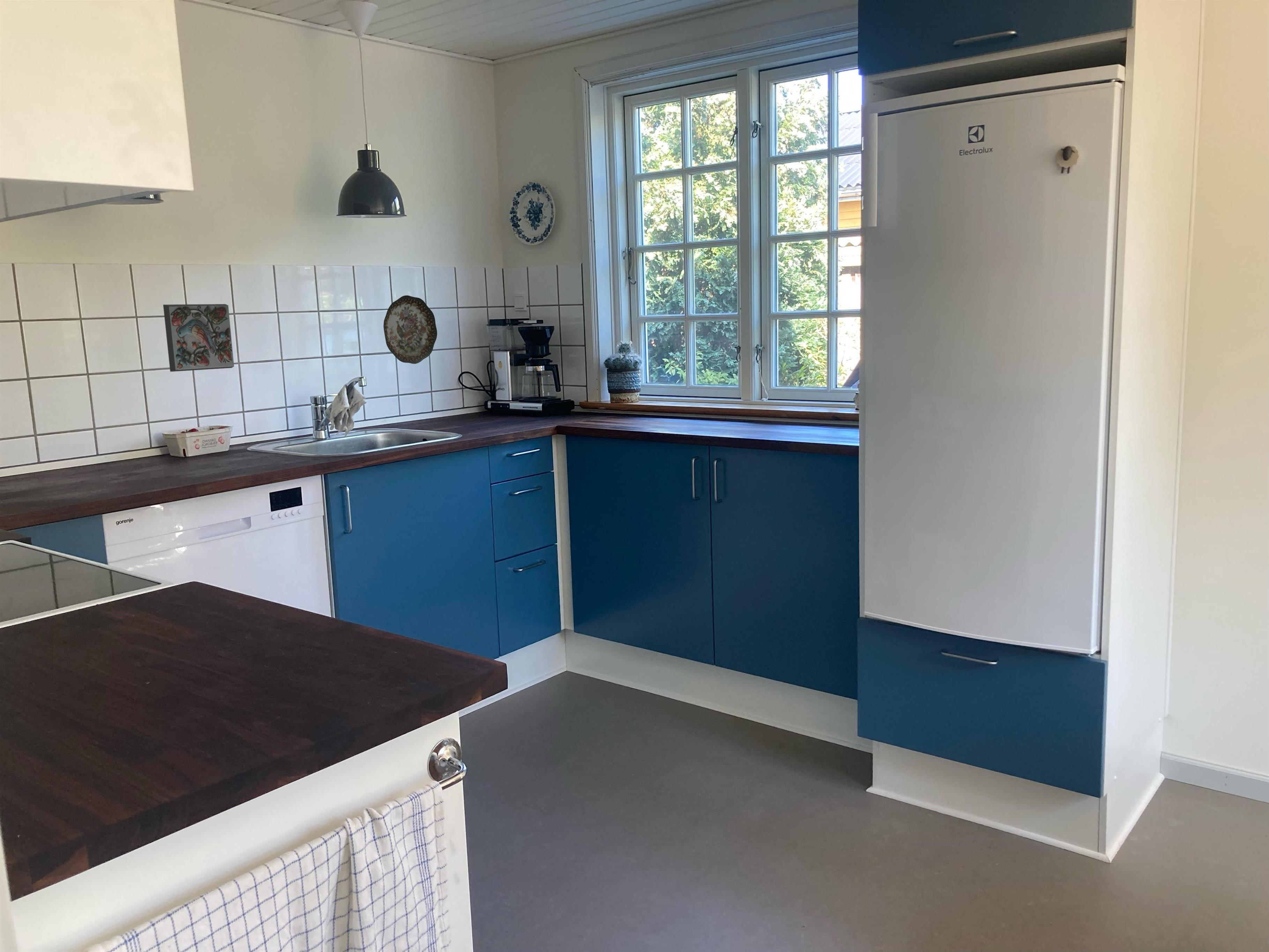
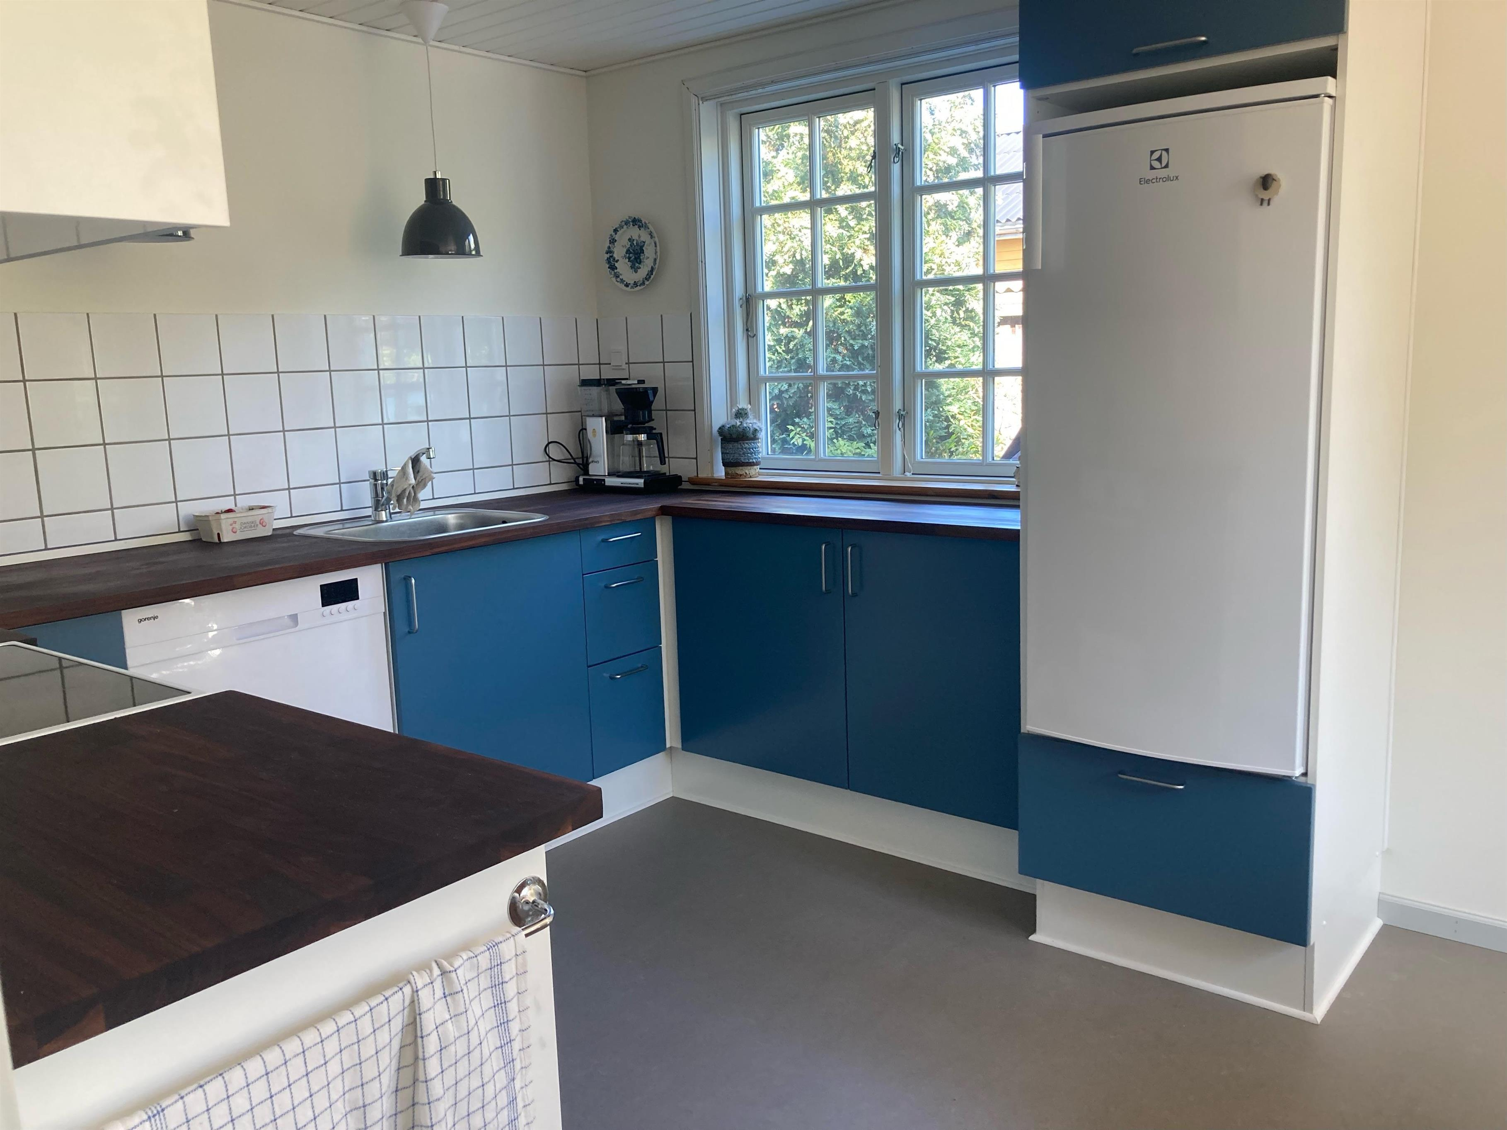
- decorative tile (200, 337)
- decorative plate (409, 330)
